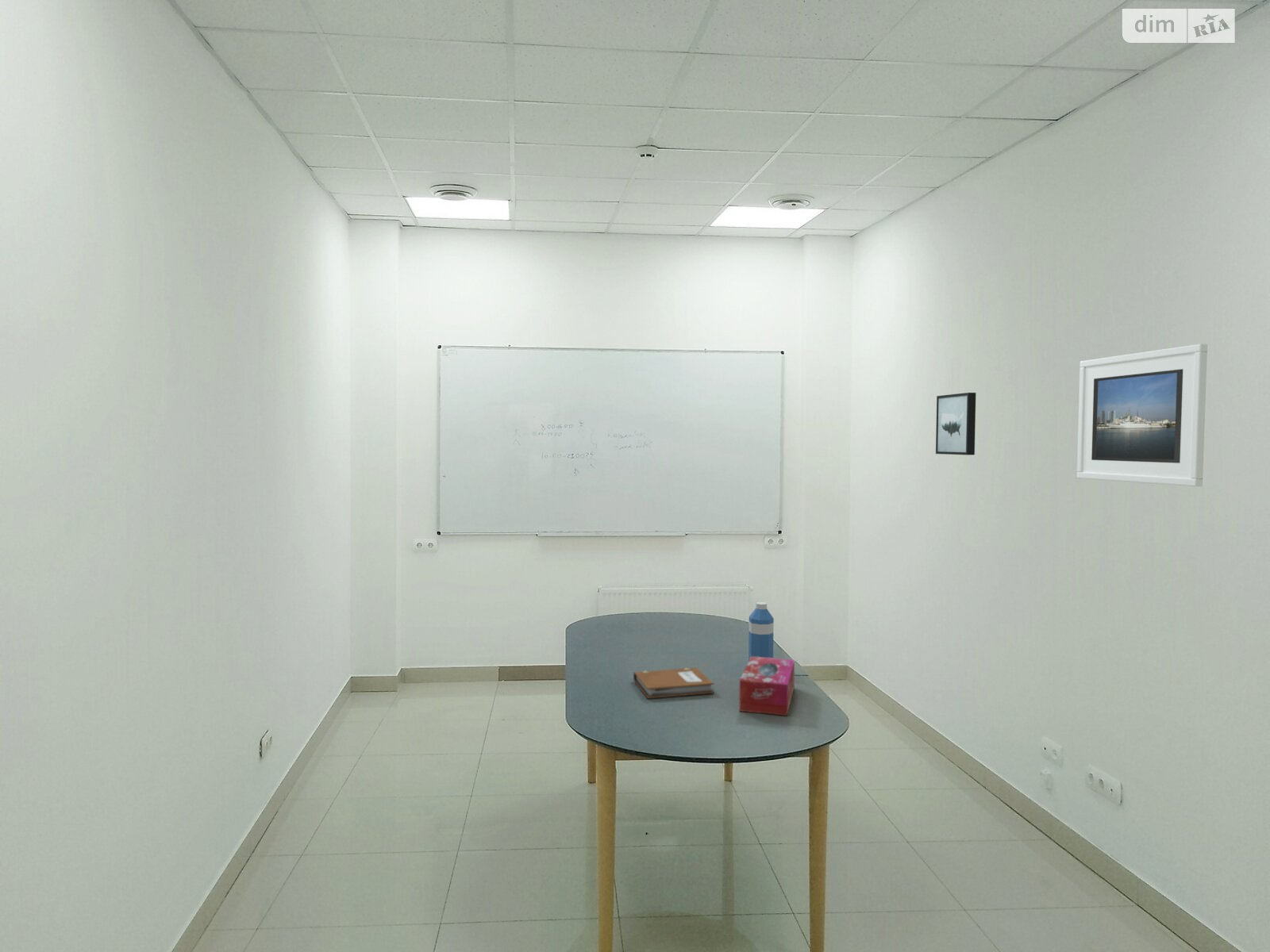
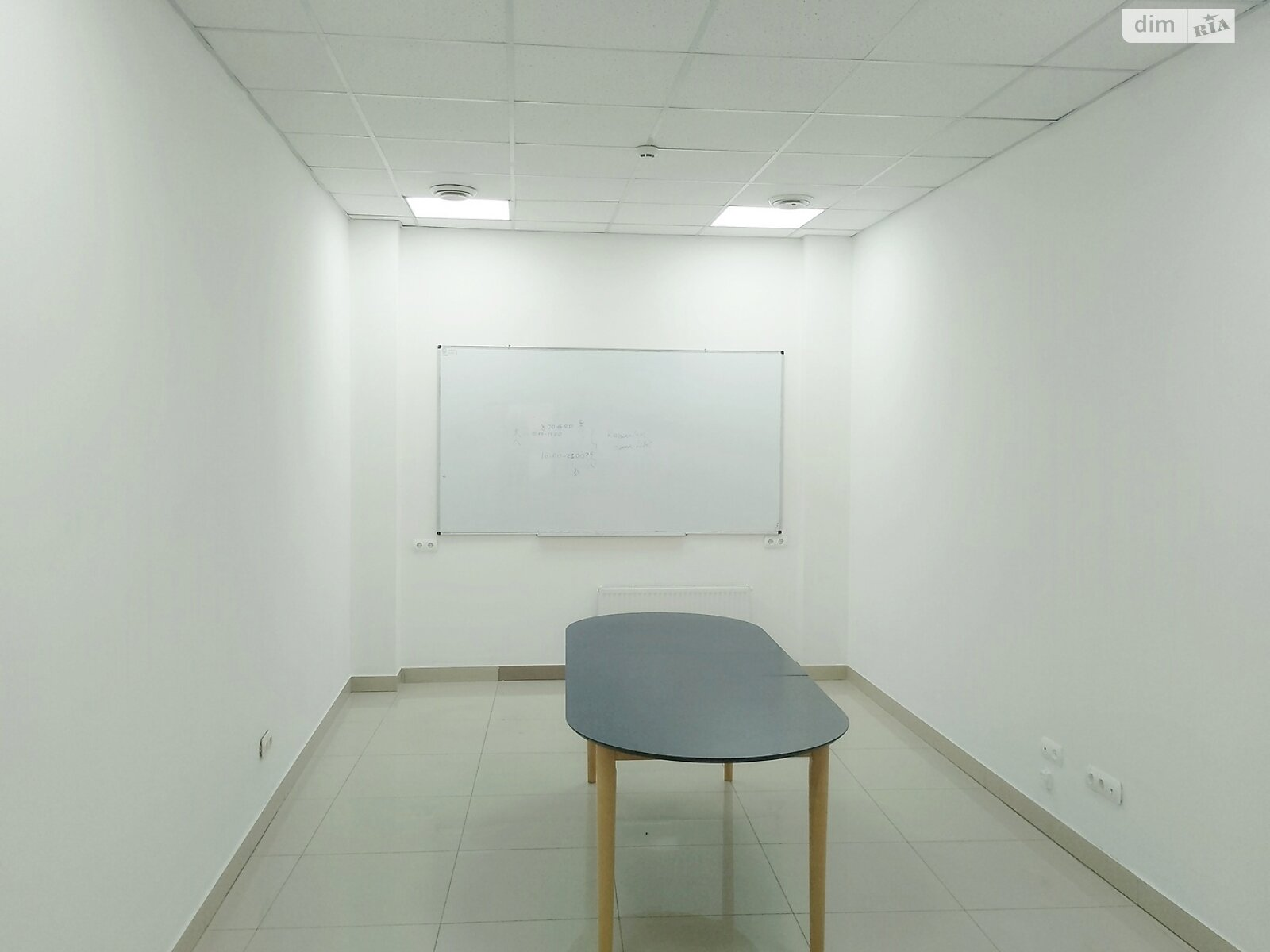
- tissue box (768, 684)
- notebook (674, 681)
- water bottle (760, 635)
- wall art (955, 424)
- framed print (1135, 417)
